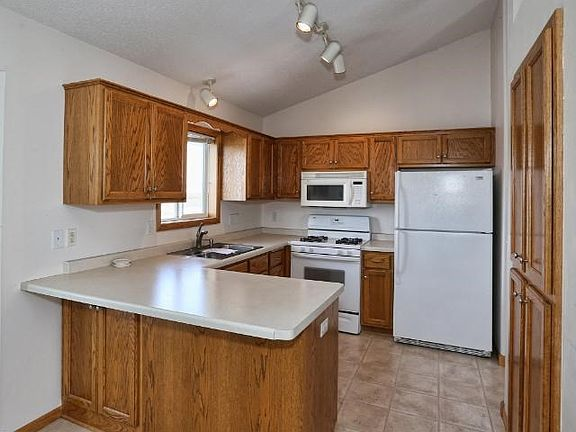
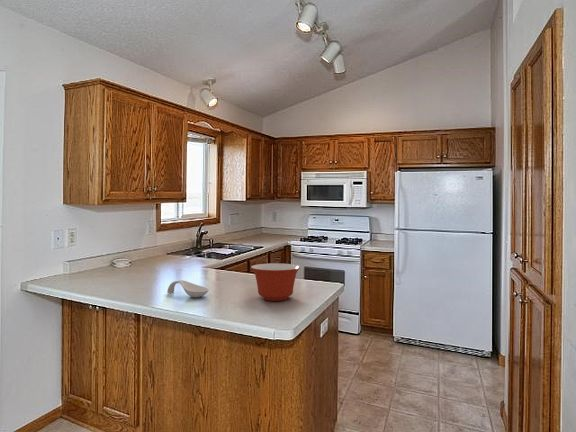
+ mixing bowl (275, 282)
+ spoon rest (187, 288)
